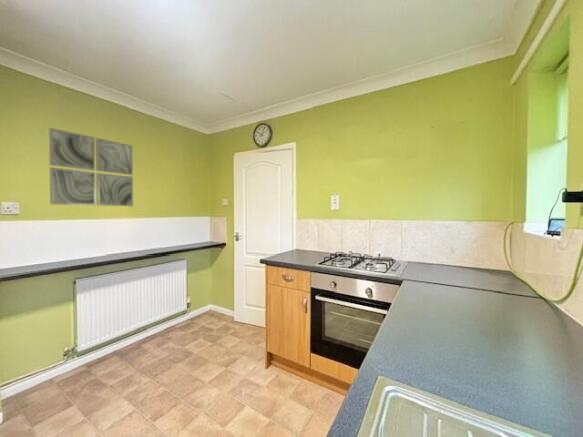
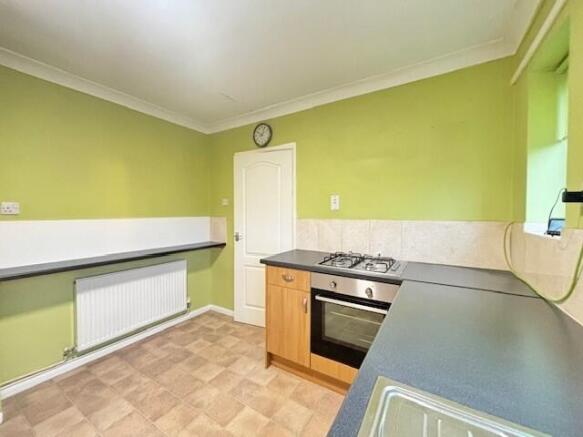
- wall art (96, 170)
